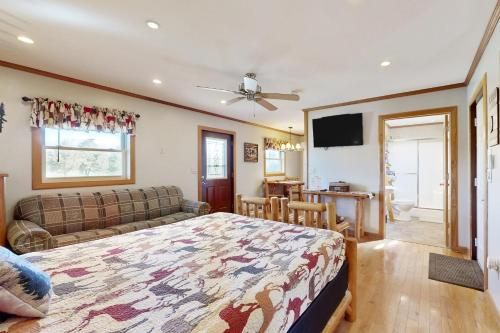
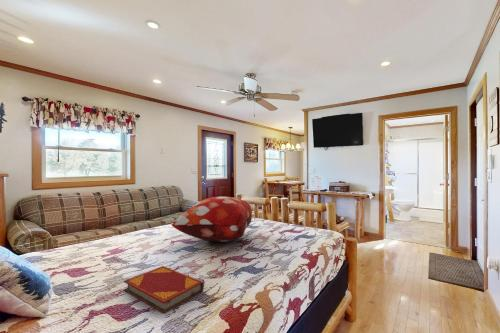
+ decorative pillow (217, 217)
+ hardback book (163, 285)
